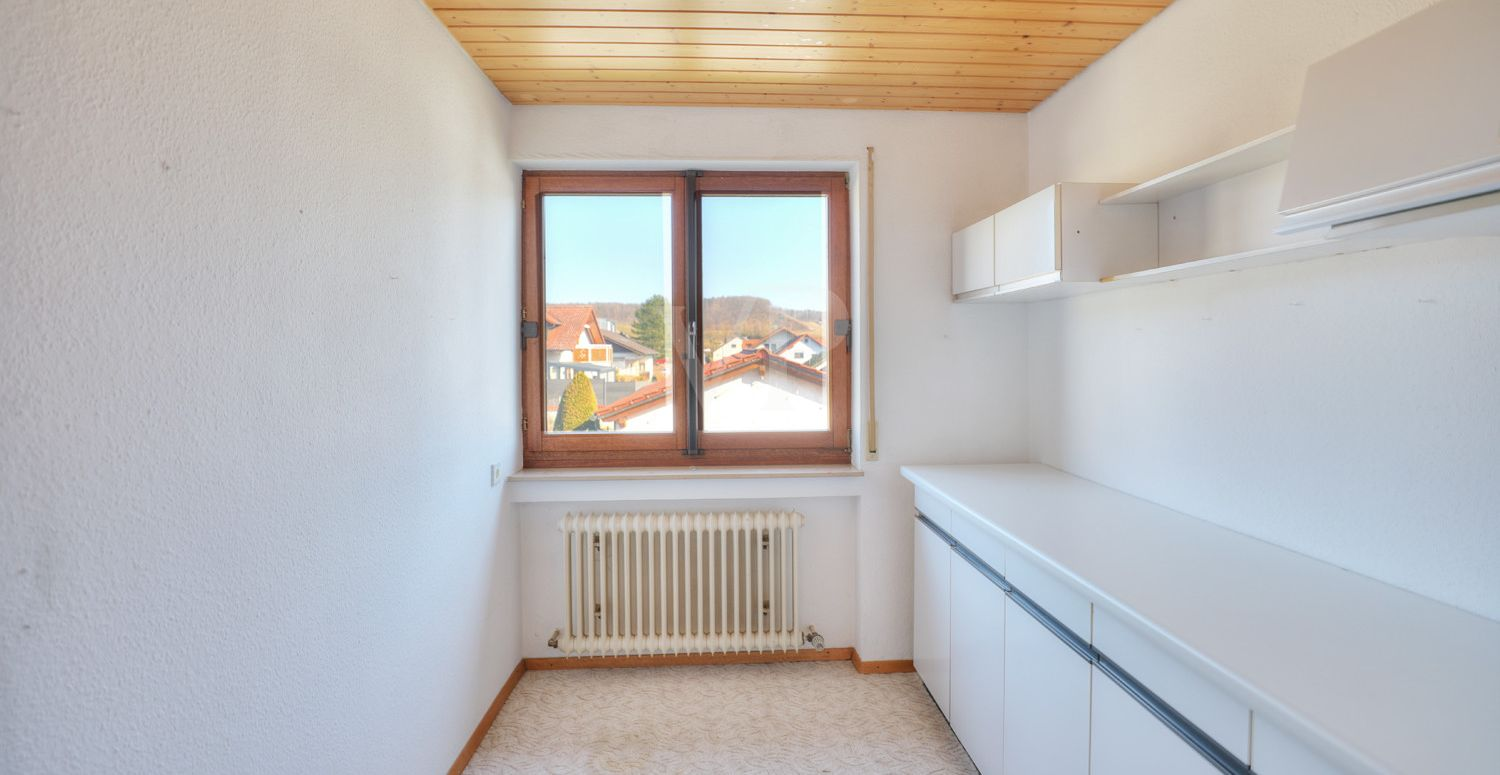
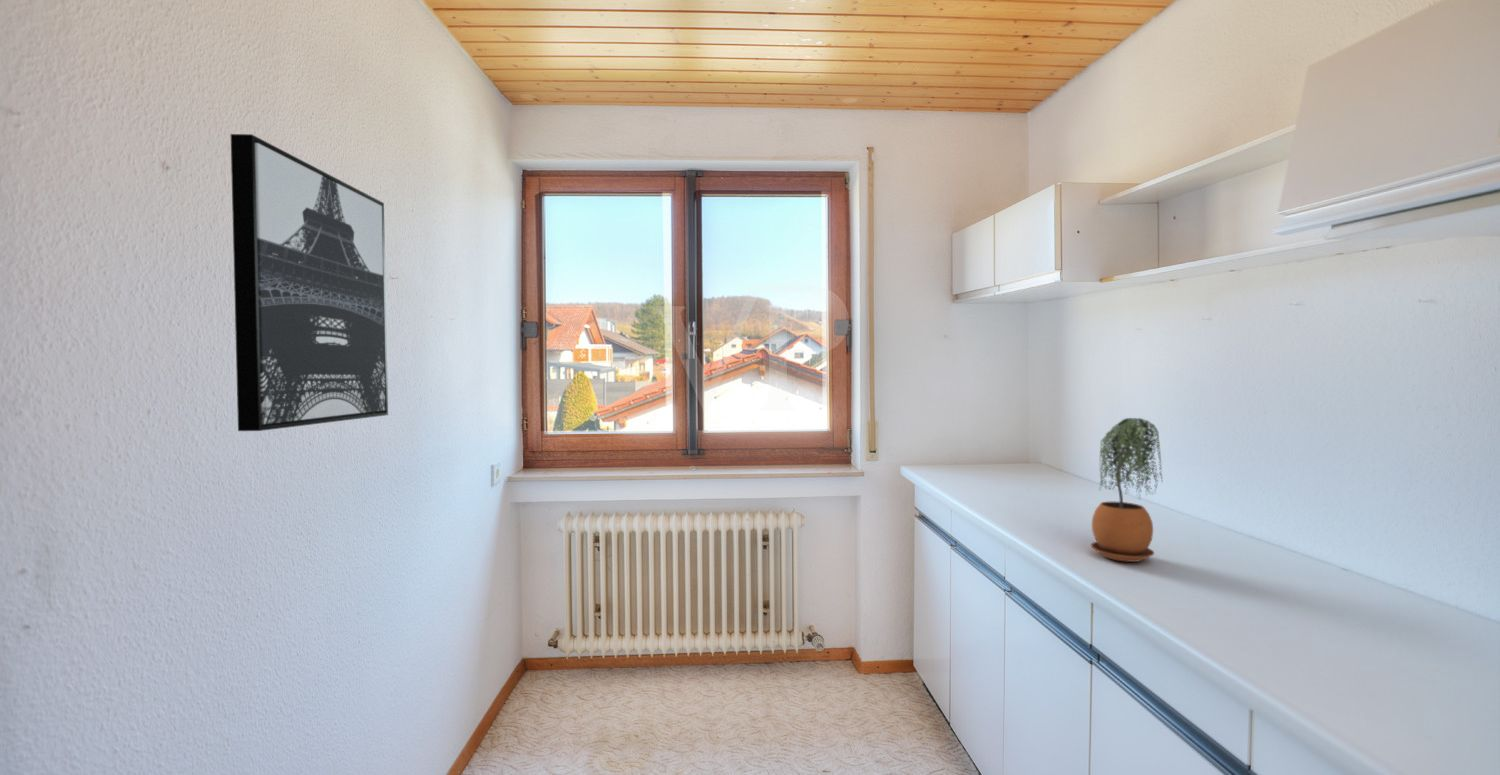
+ potted plant (1127, 487)
+ wall art (323, 298)
